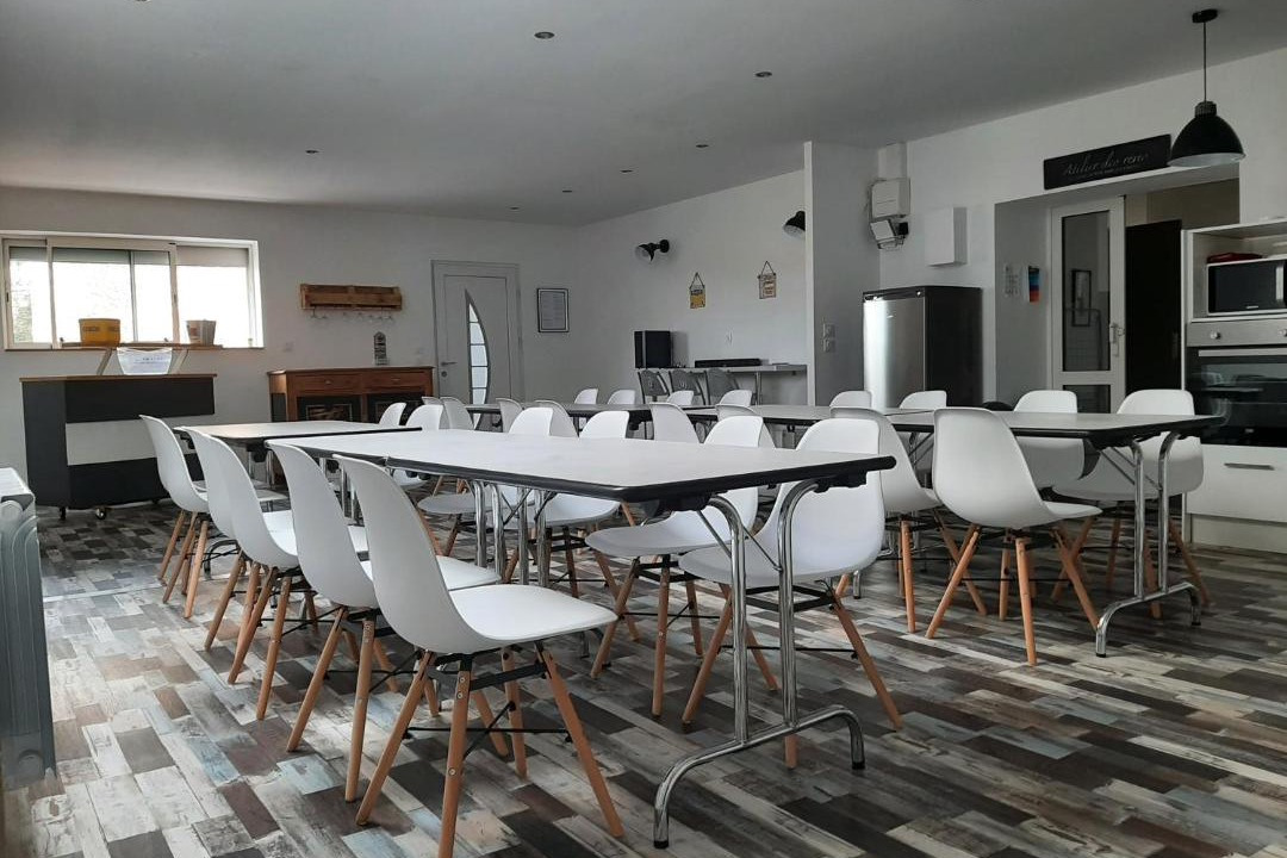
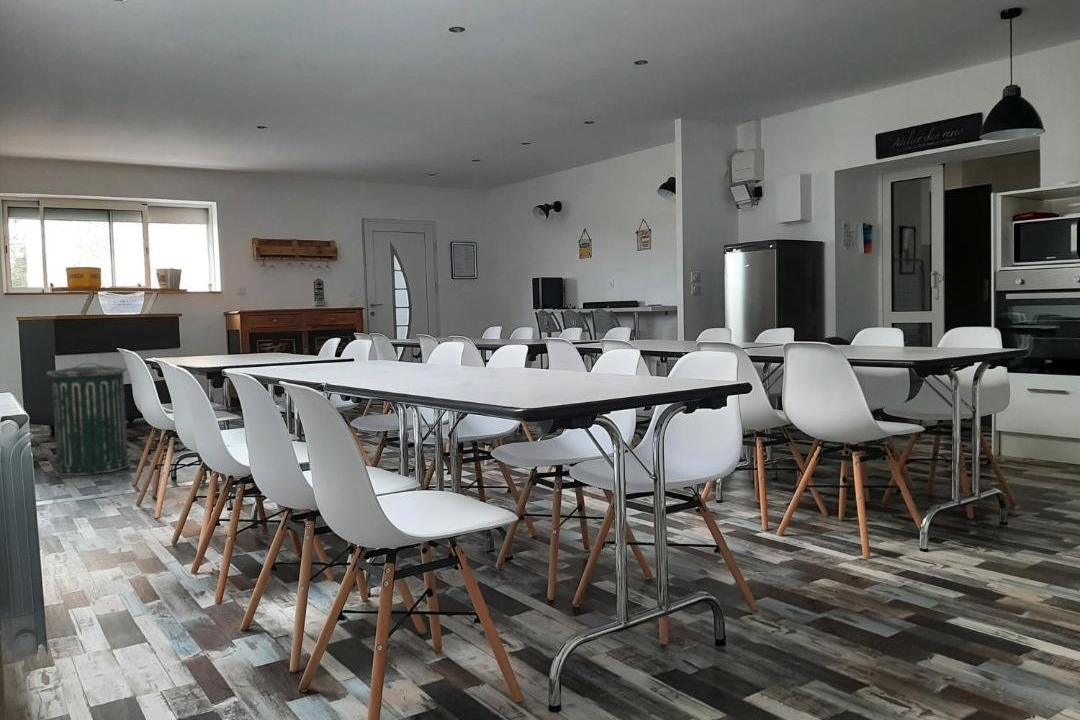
+ trash can (90, 416)
